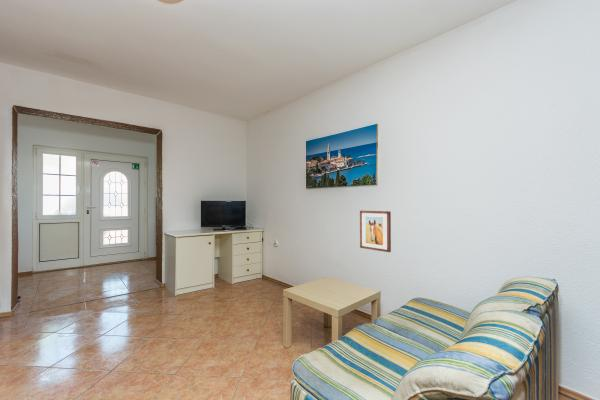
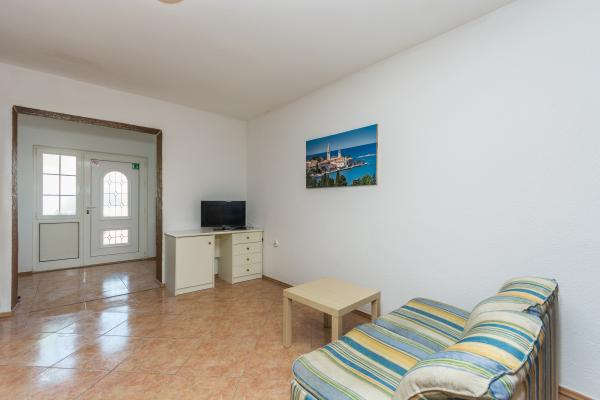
- wall art (374, 230)
